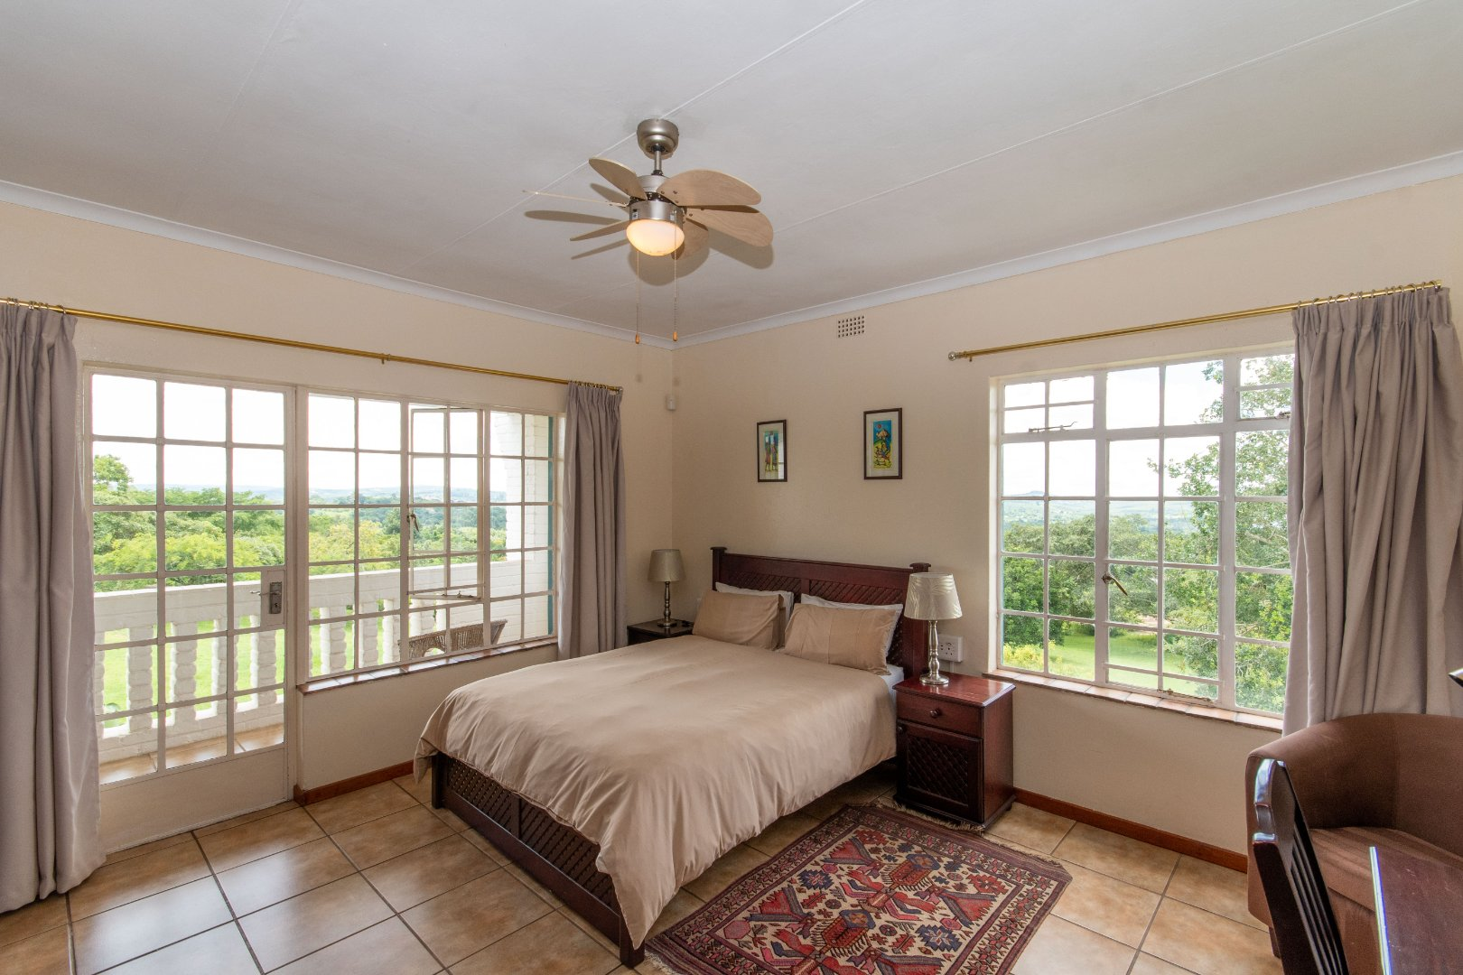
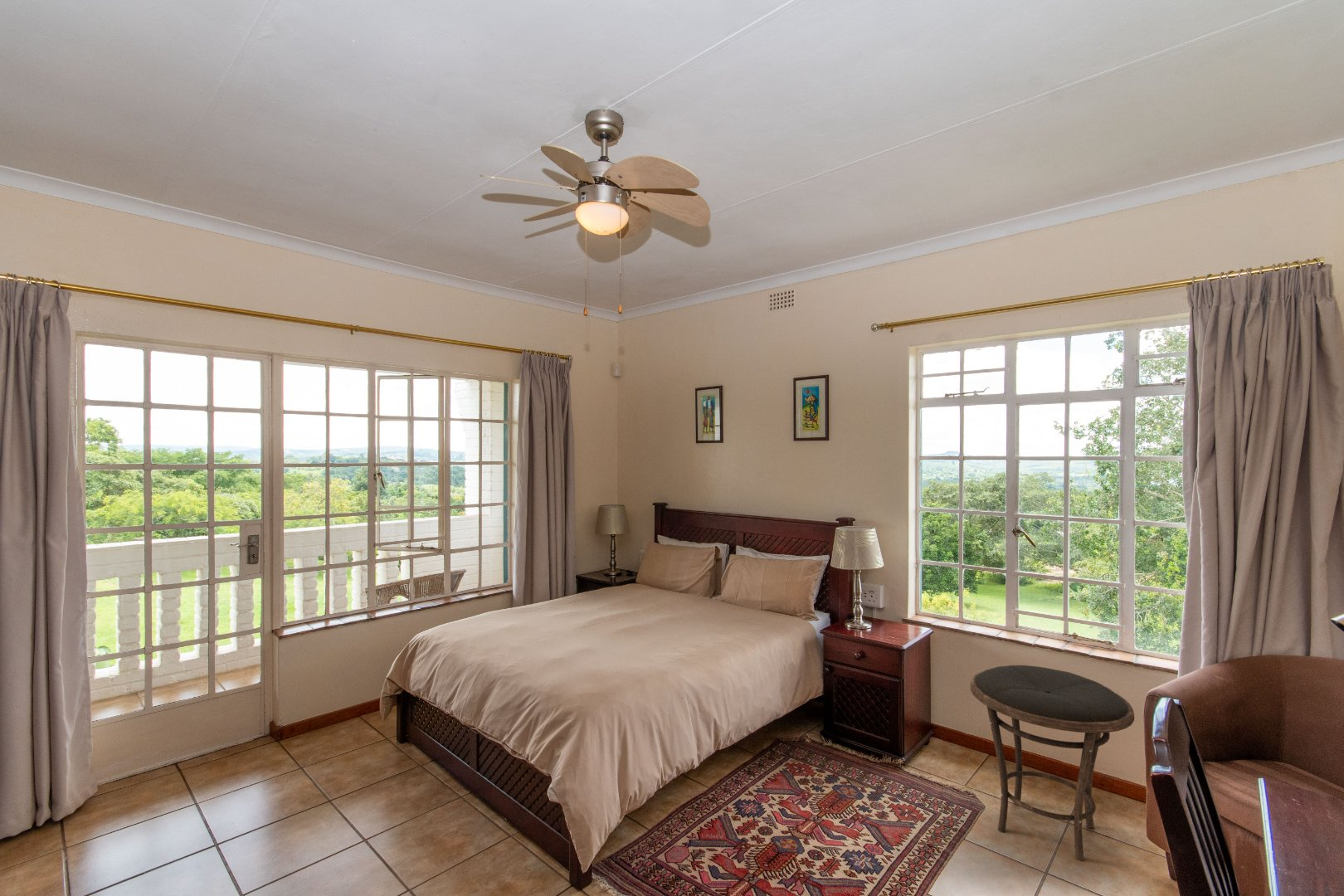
+ side table (1050, 745)
